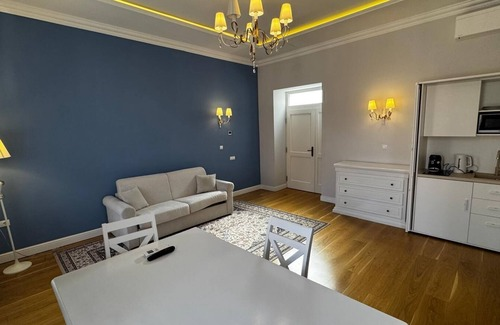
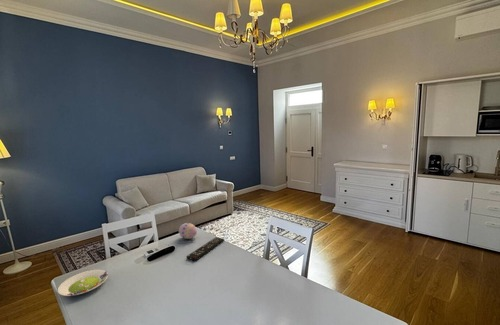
+ decorative egg (187, 230)
+ salad plate (84, 282)
+ remote control (206, 247)
